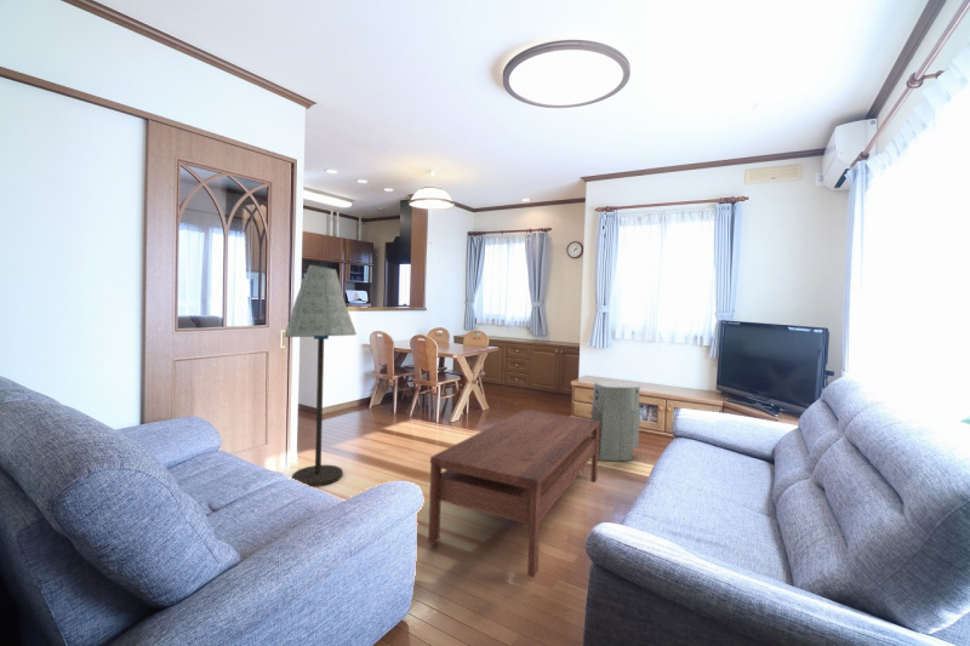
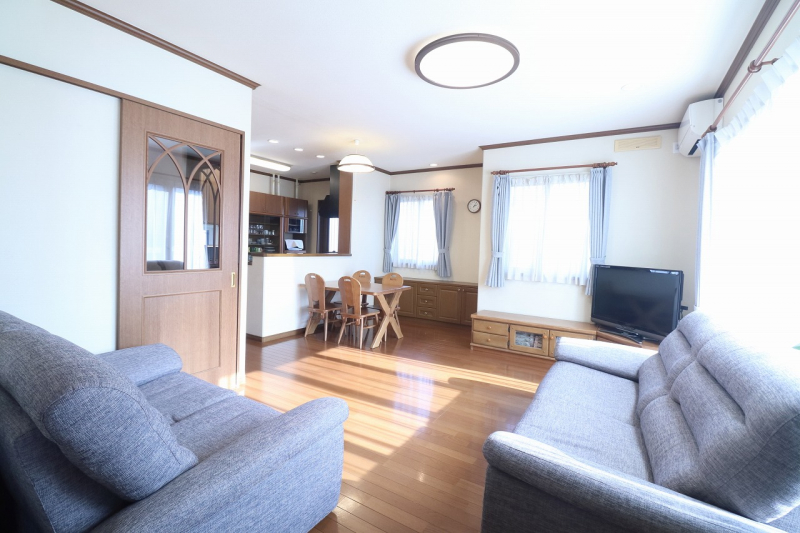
- air purifier (614, 419)
- floor lamp (320, 371)
- coffee table (527, 470)
